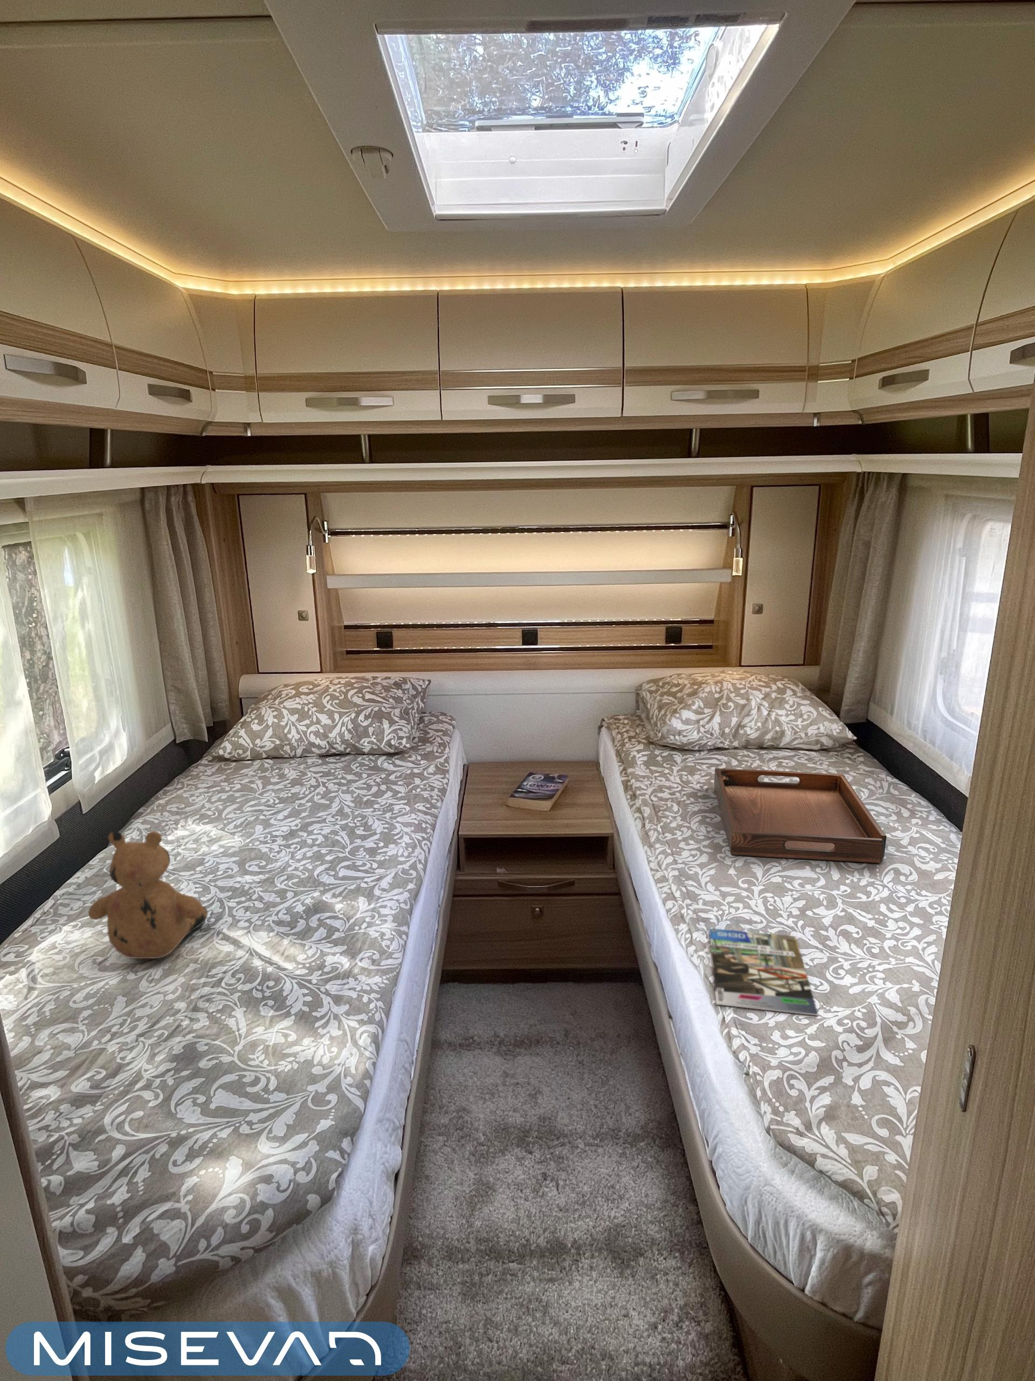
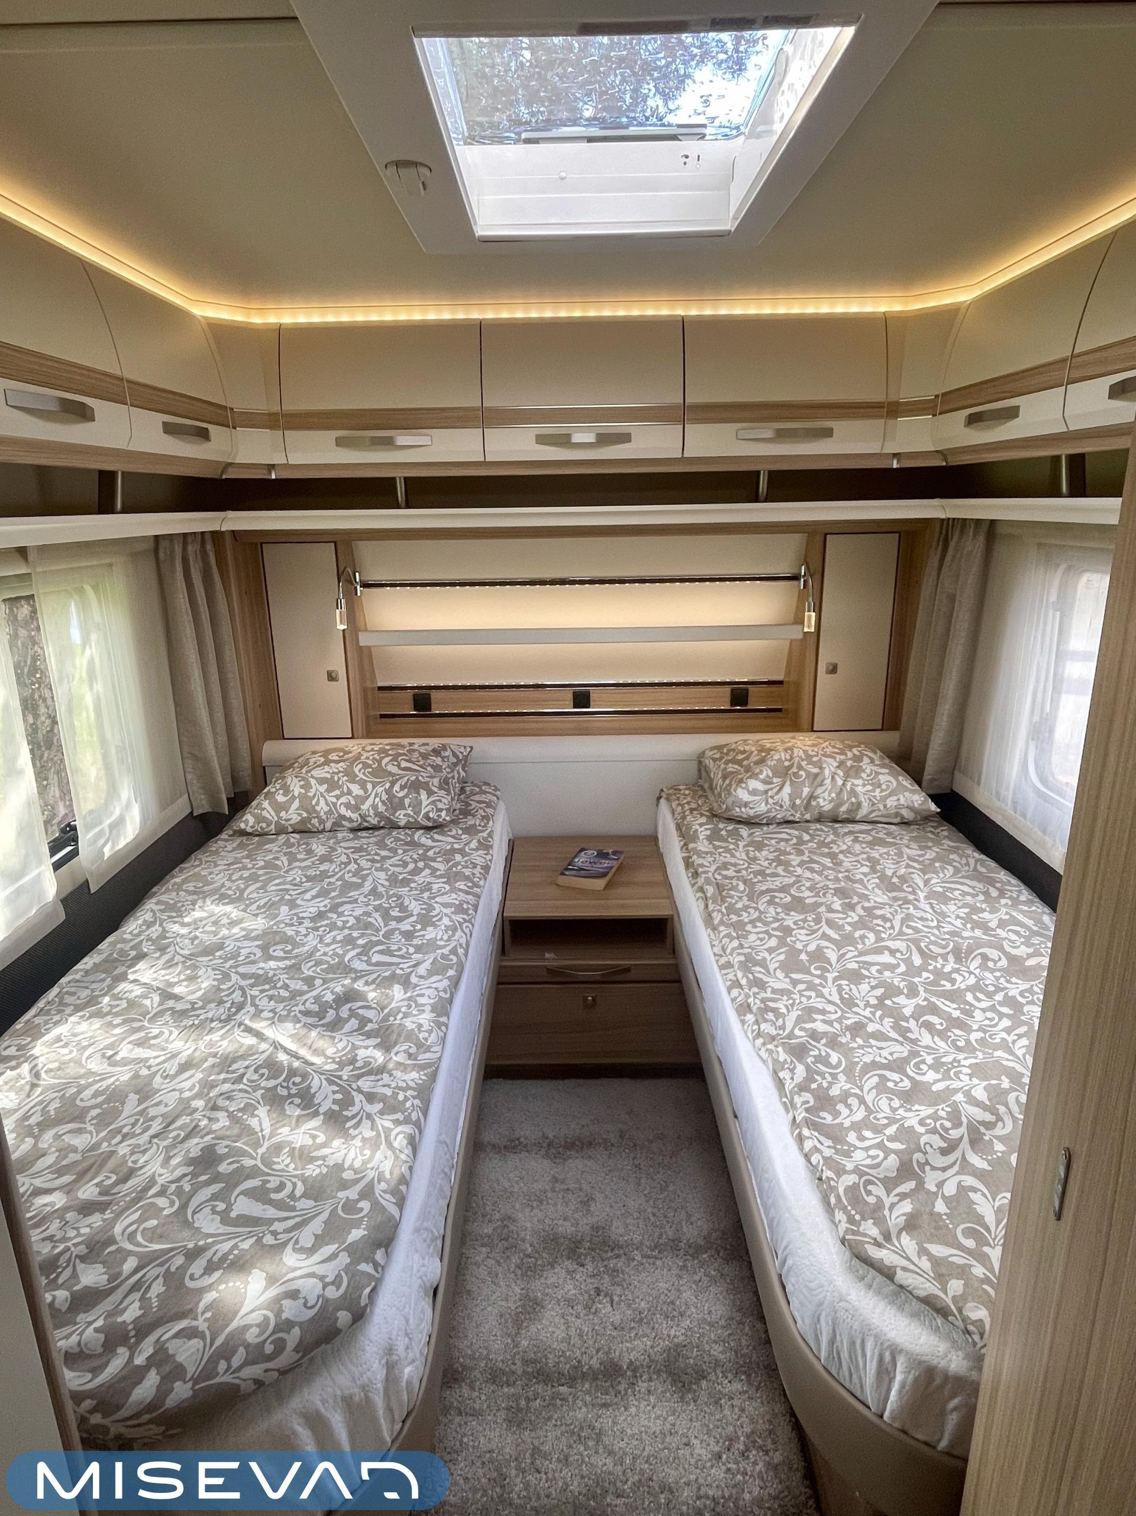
- serving tray (791, 810)
- teddy bear (152, 884)
- magazine (759, 968)
